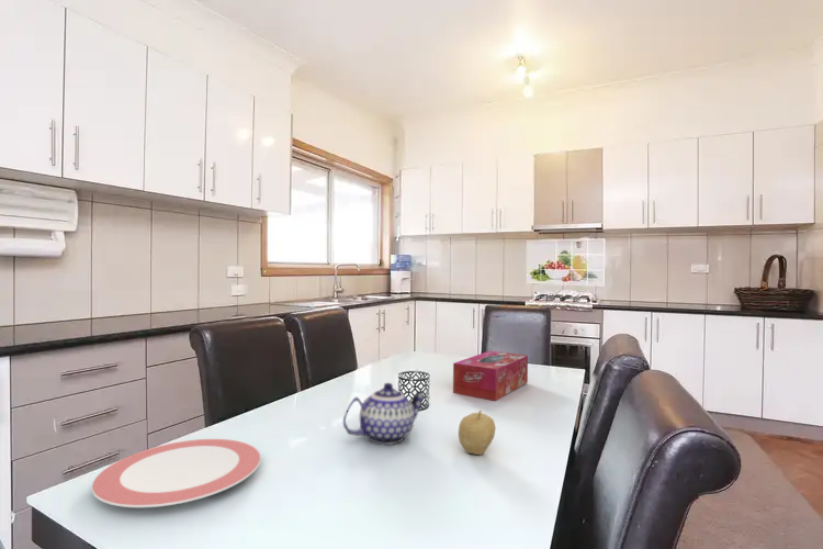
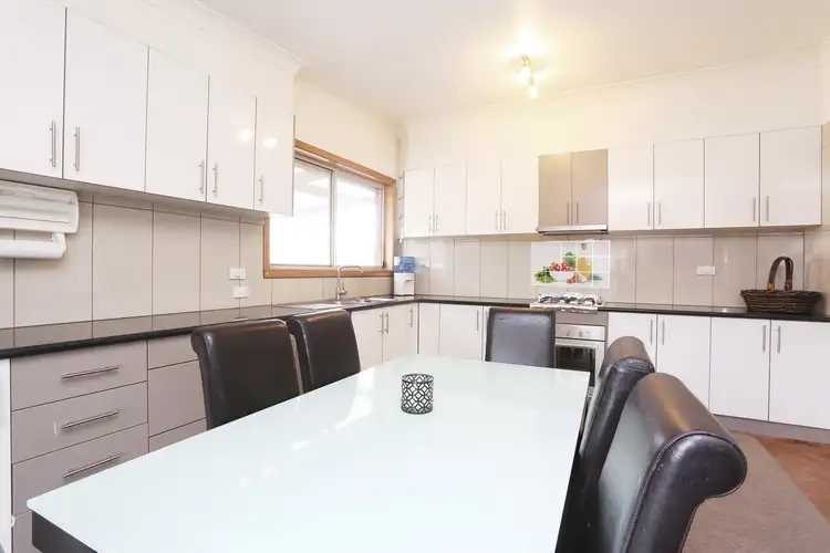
- plate (182, 471)
- fruit (476, 429)
- teapot (385, 410)
- tissue box (492, 372)
